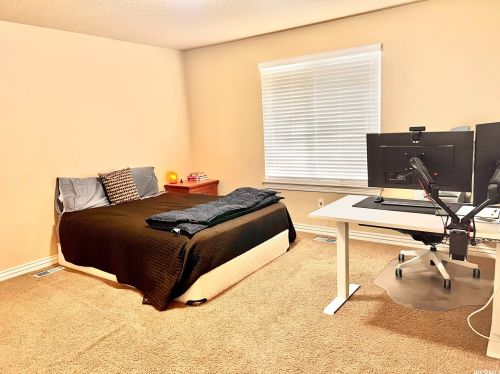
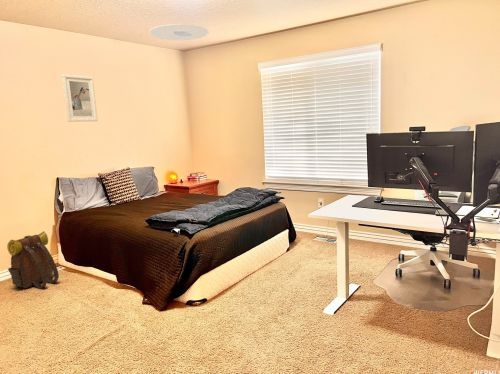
+ backpack (34, 259)
+ ceiling light (178, 29)
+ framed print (80, 98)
